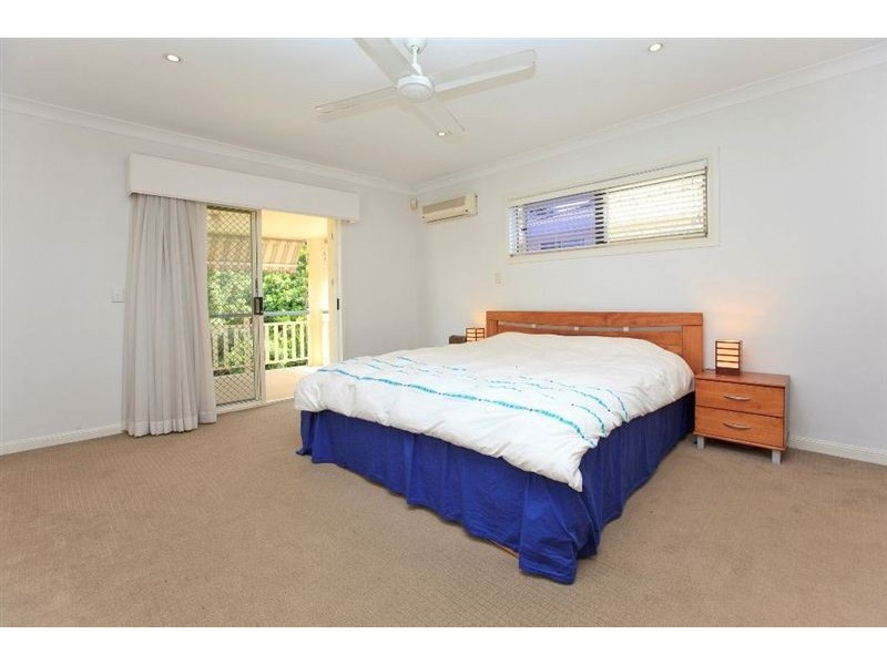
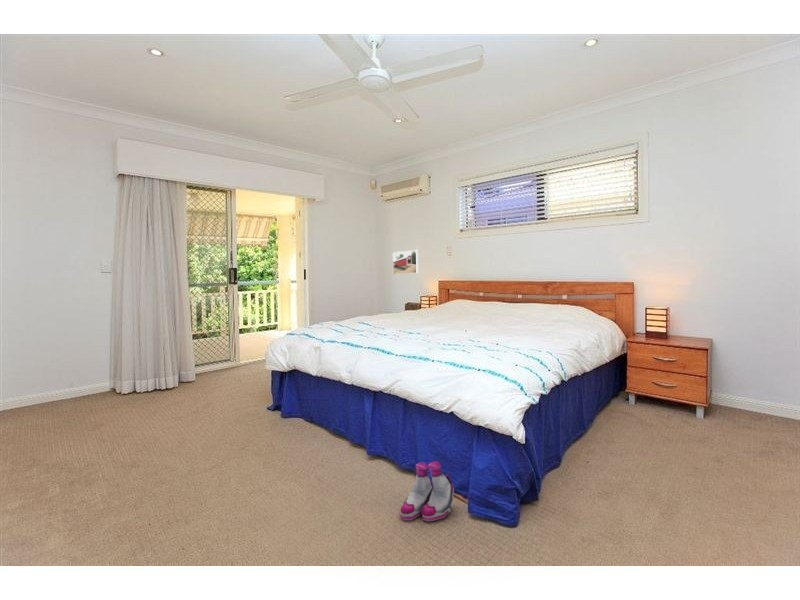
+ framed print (405, 262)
+ boots (426, 486)
